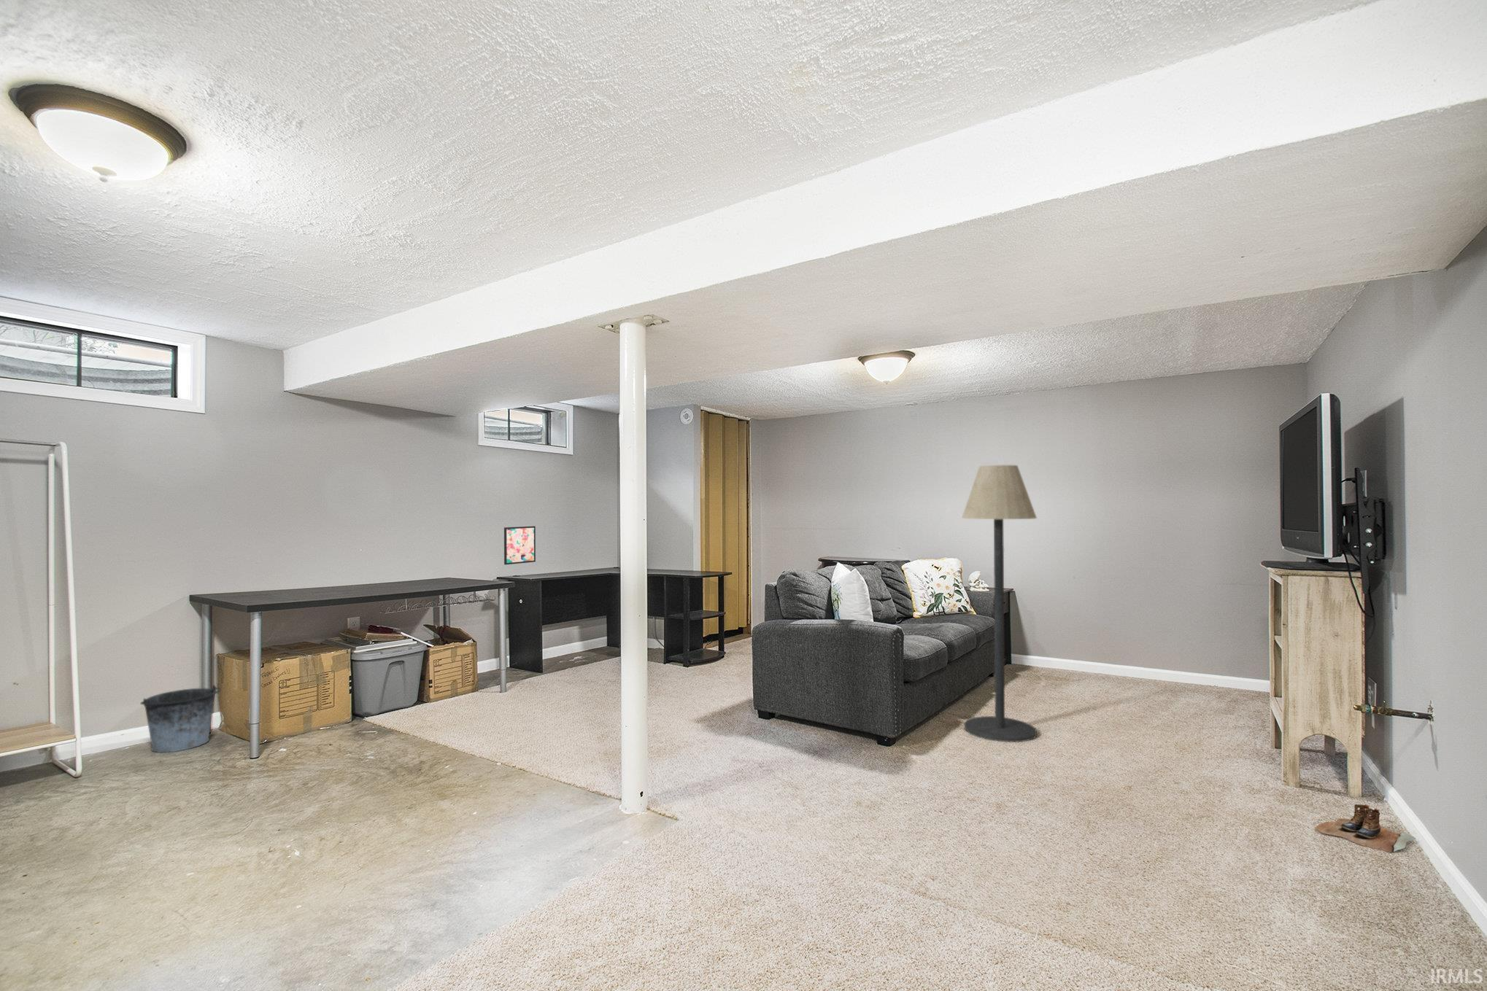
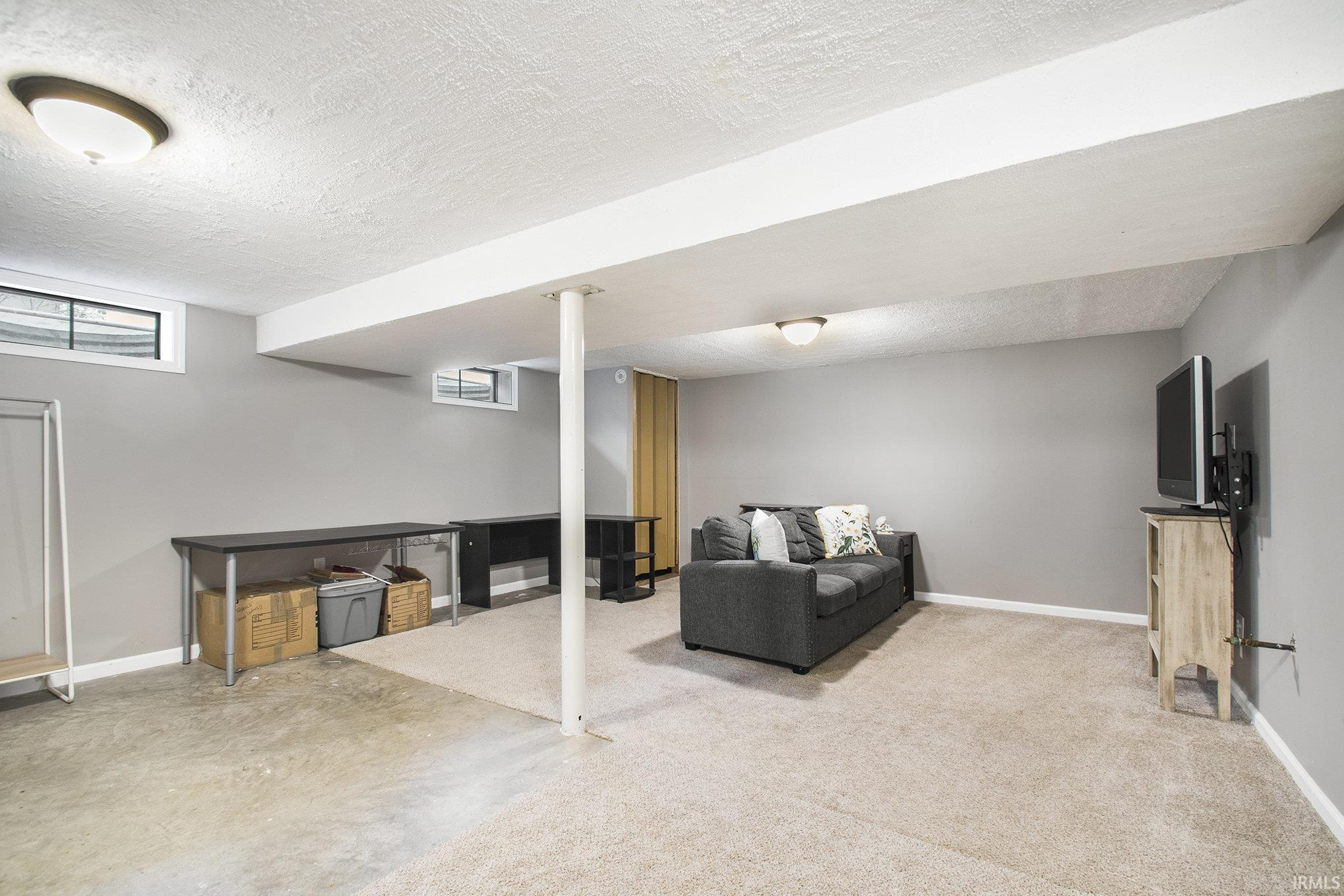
- floor lamp (999, 598)
- bucket (181, 718)
- wall art (520, 545)
- boots (1364, 822)
